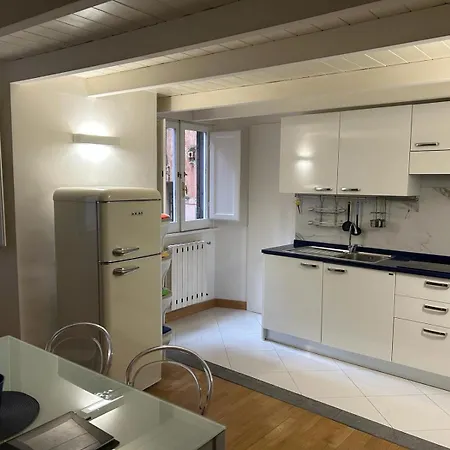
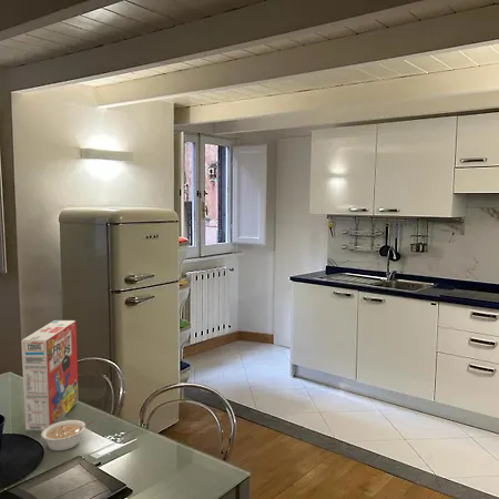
+ legume (65, 434)
+ cereal box (52, 373)
